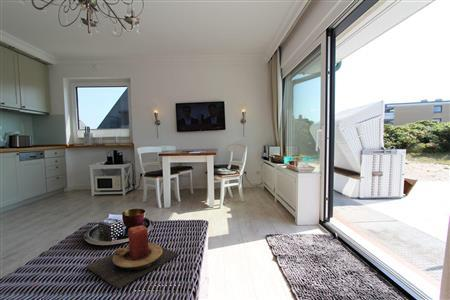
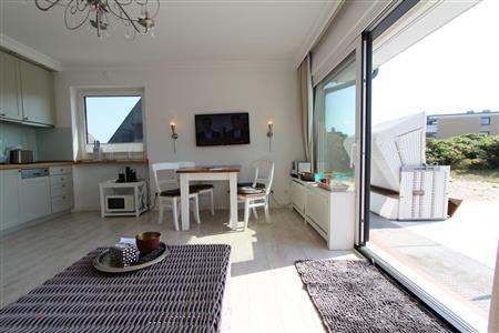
- candle (133, 244)
